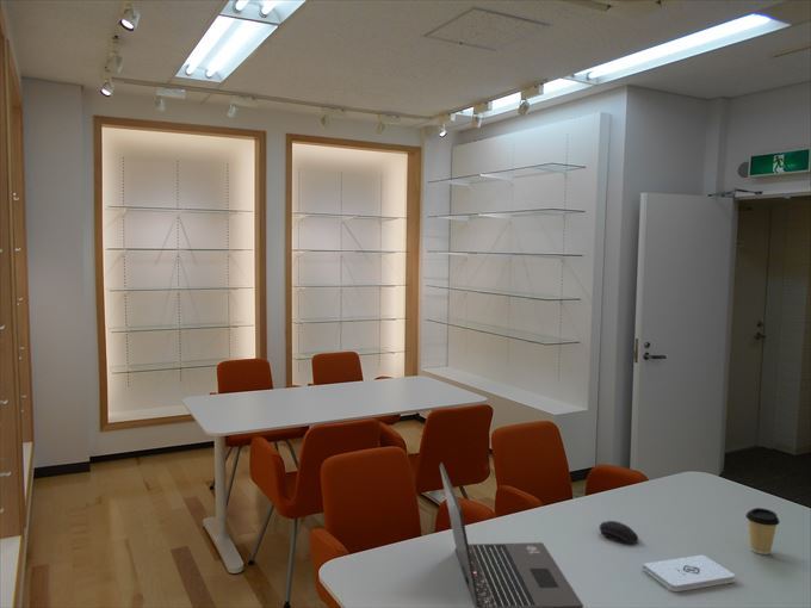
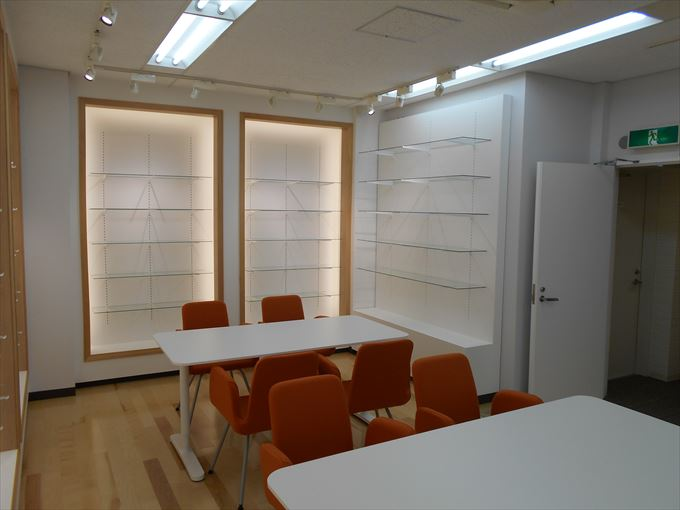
- notepad (688, 572)
- coffee cup (761, 531)
- computer mouse (618, 531)
- laptop (504, 544)
